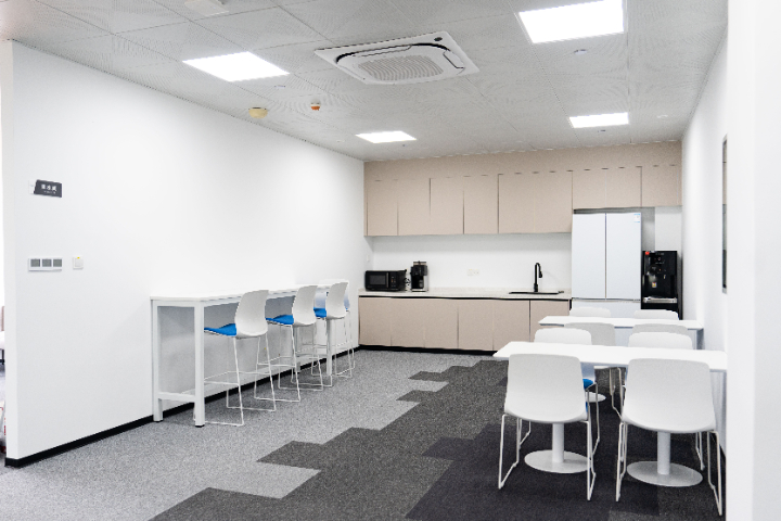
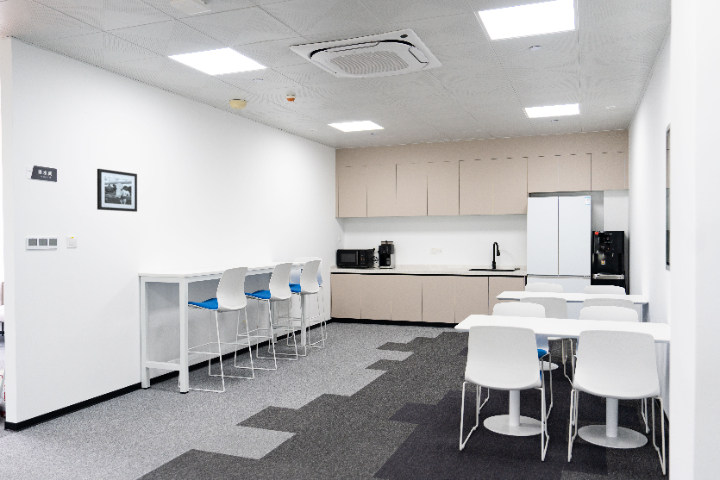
+ picture frame (117, 191)
